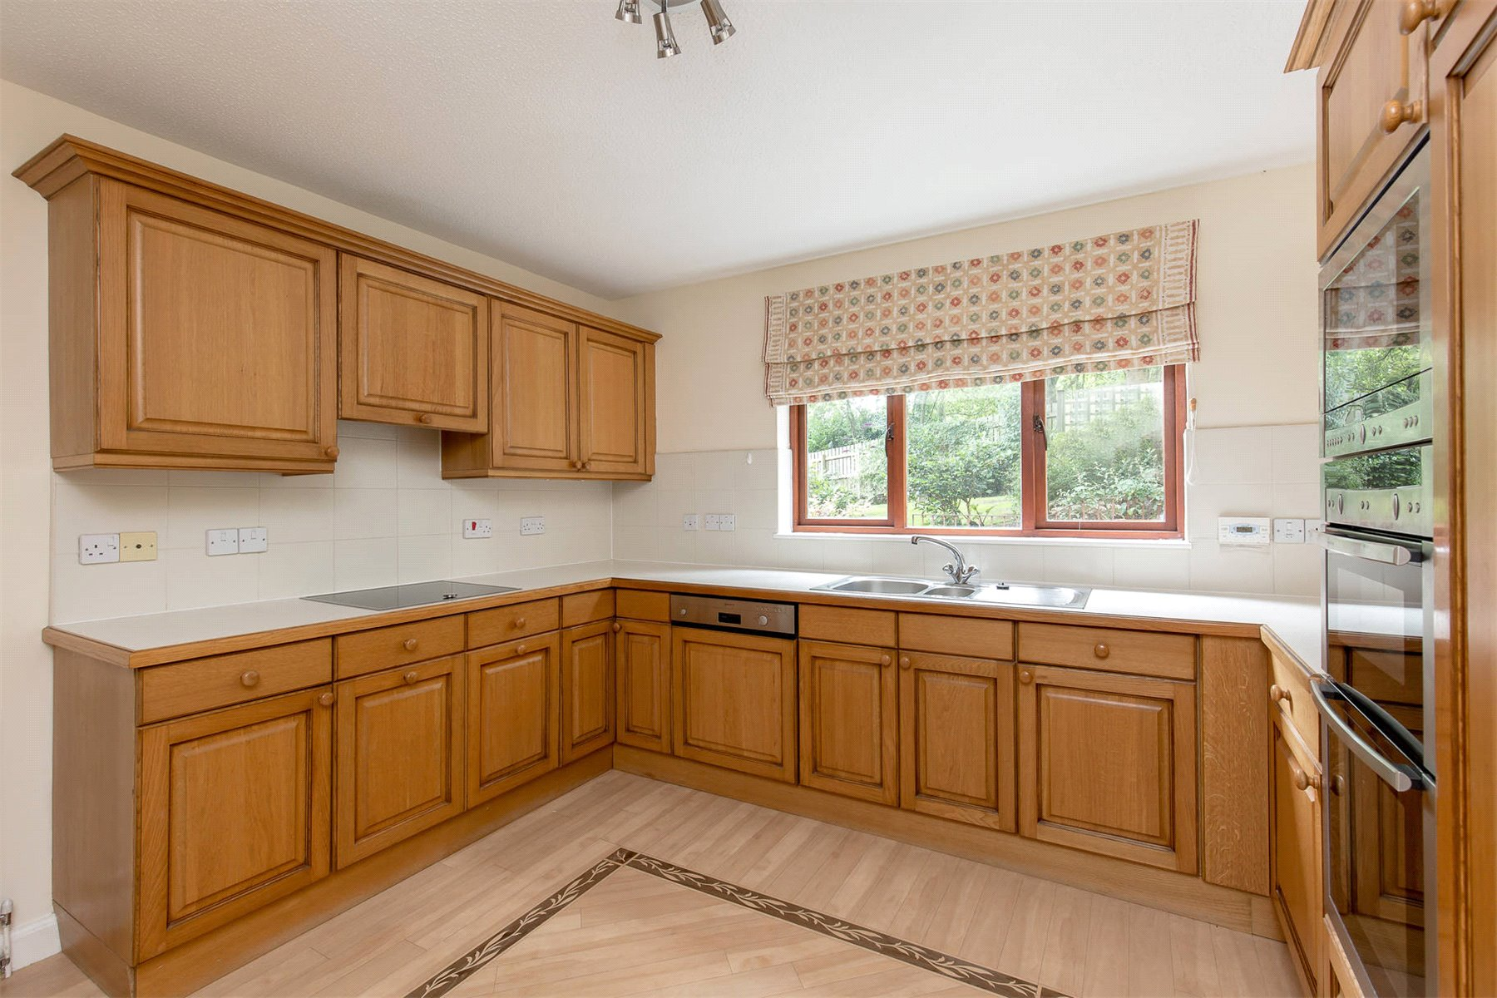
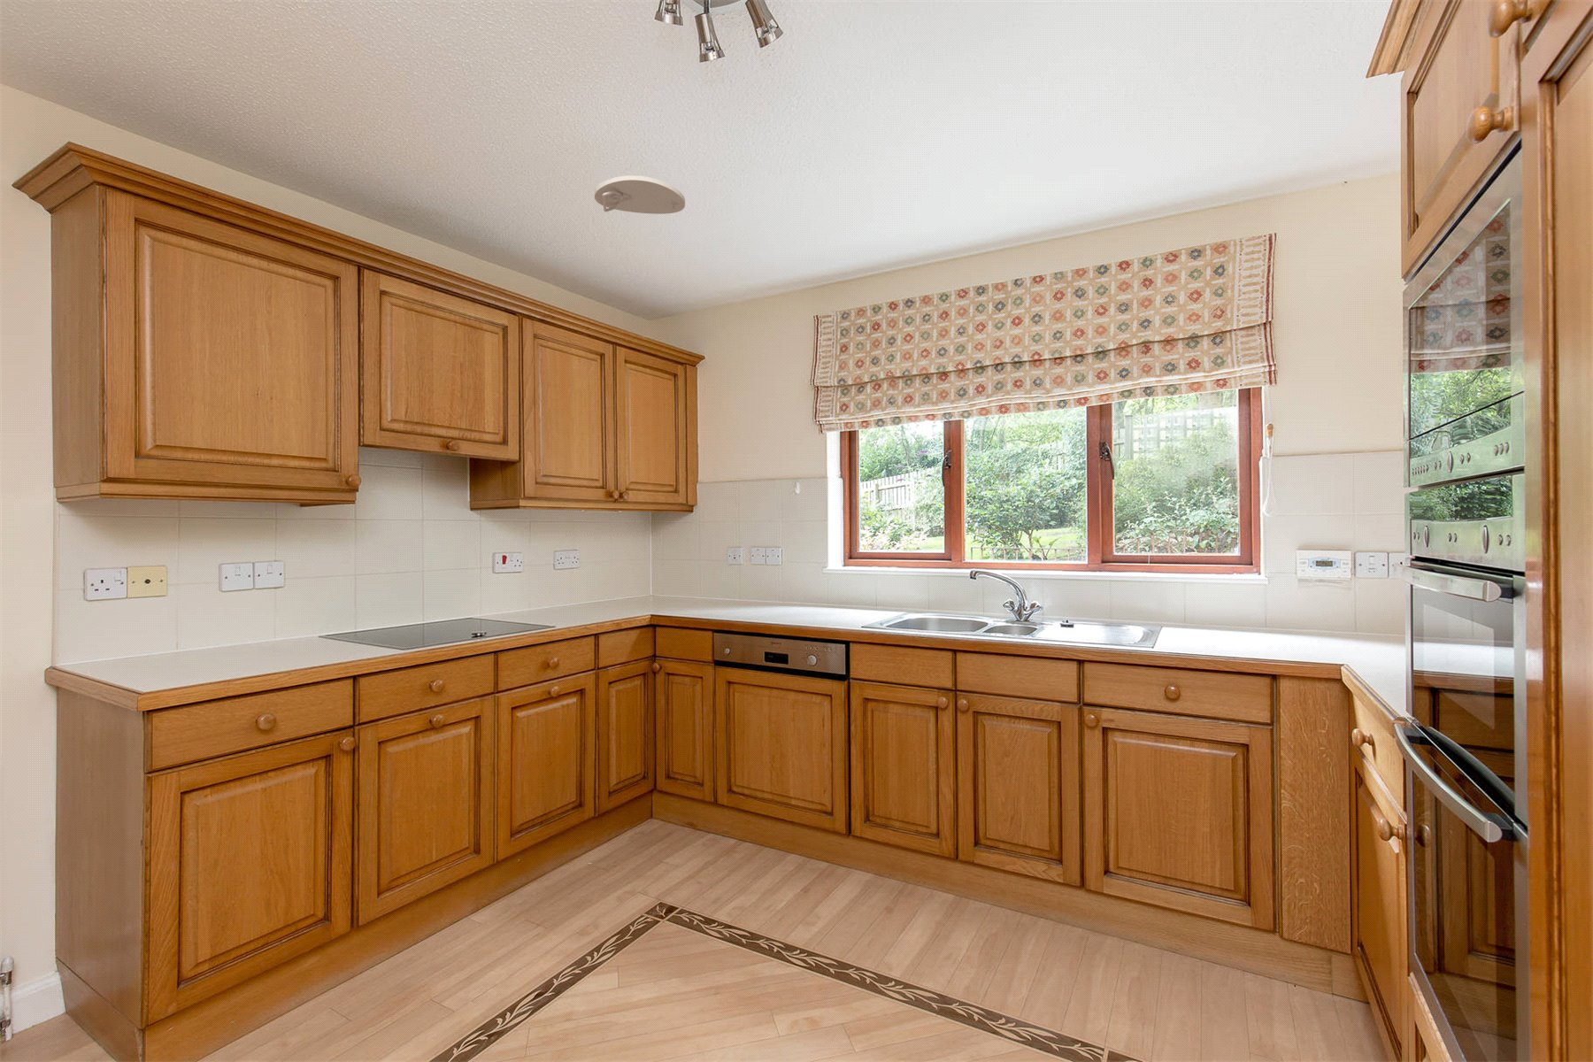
+ smoke detector (640, 200)
